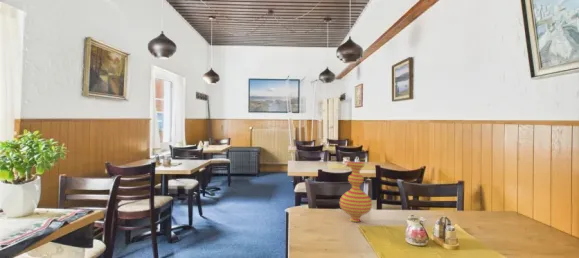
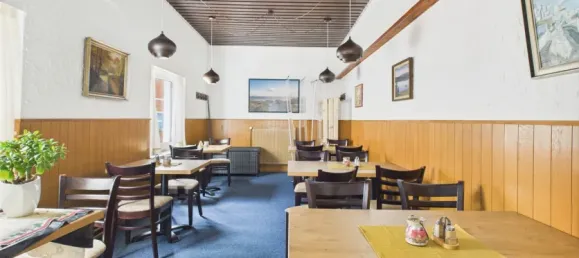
- vase (355, 191)
